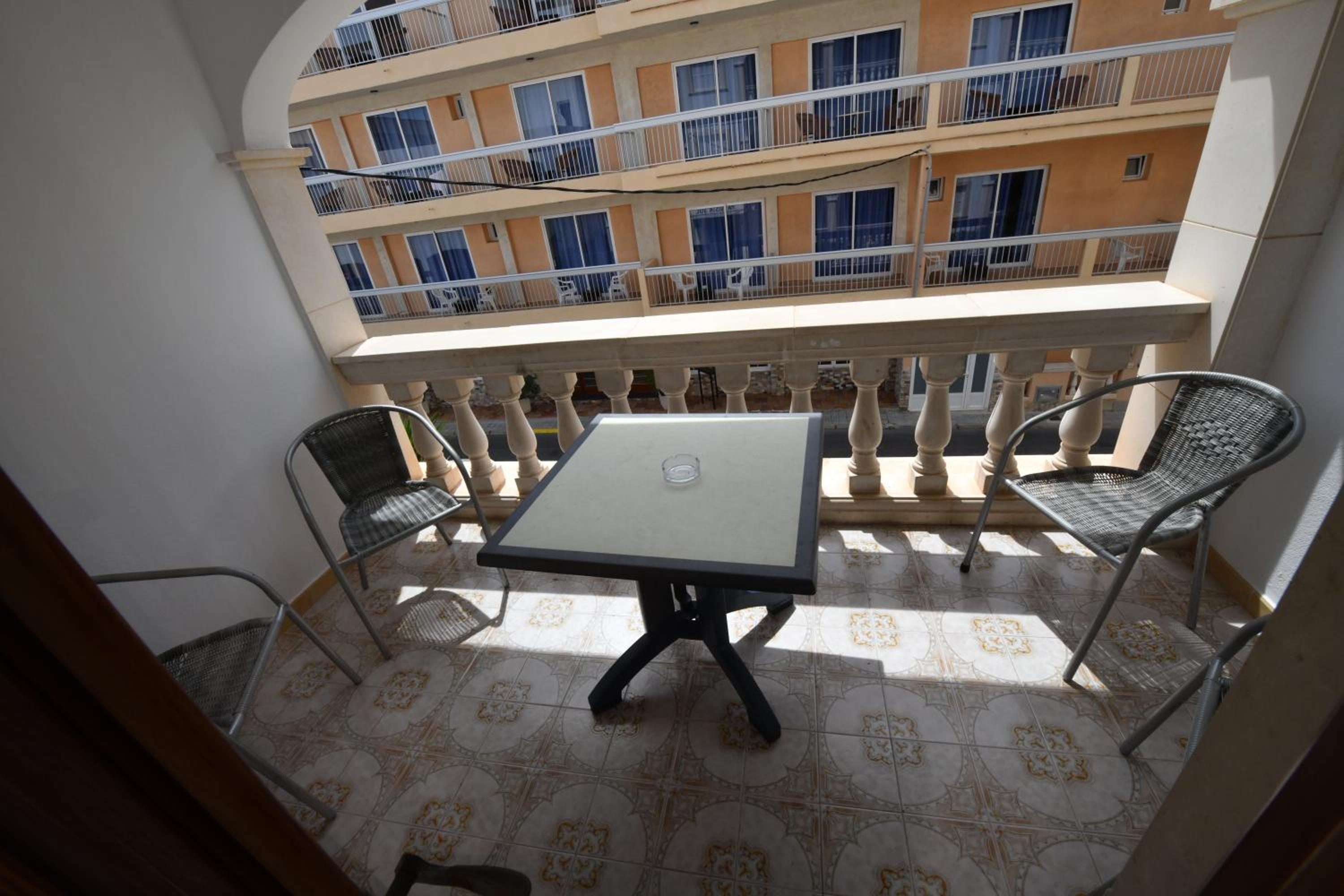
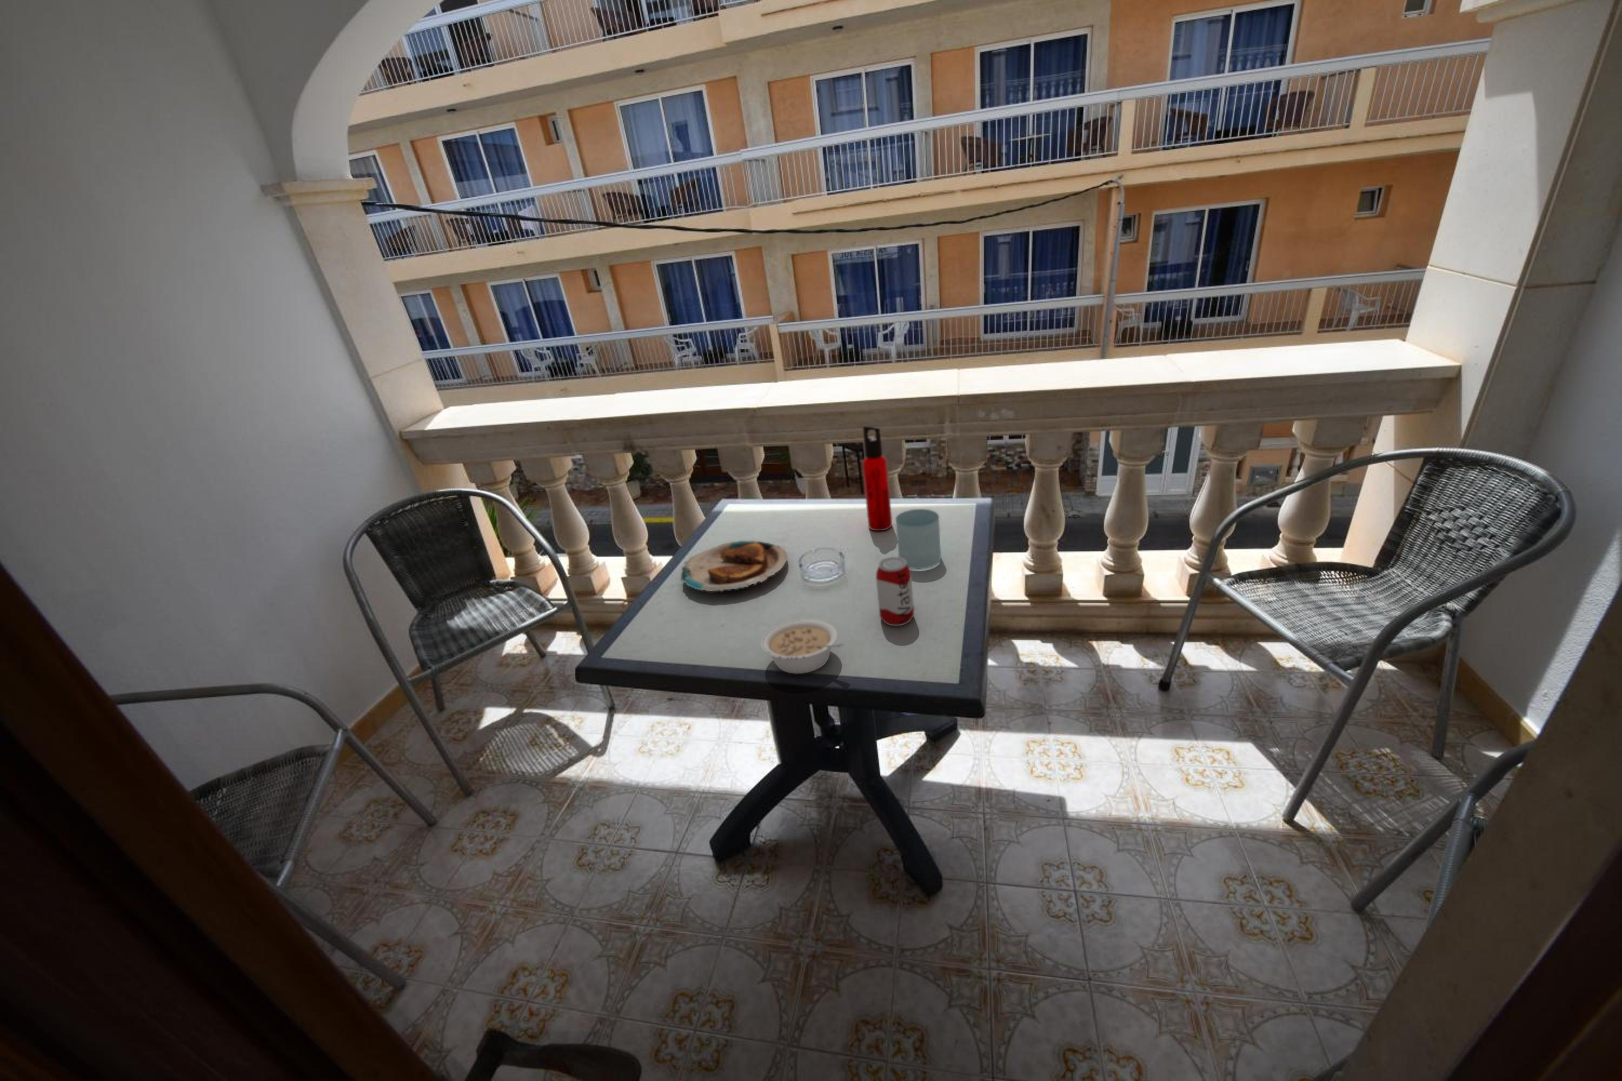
+ legume (804, 647)
+ beverage can (894, 591)
+ water bottle (876, 477)
+ glass (918, 538)
+ plate (734, 563)
